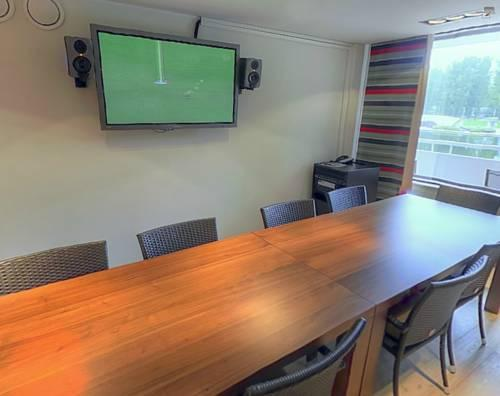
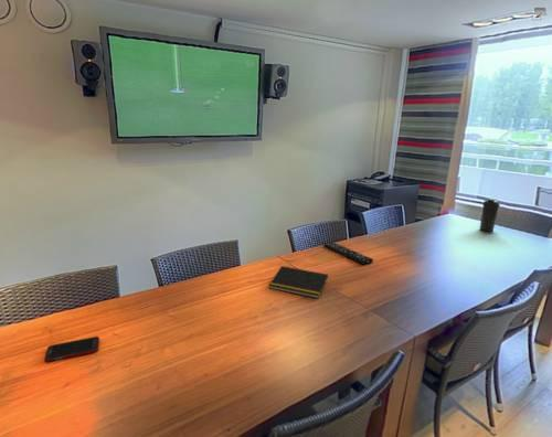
+ notepad (298, 280)
+ remote control (347, 252)
+ water bottle (489, 214)
+ cell phone (73, 349)
